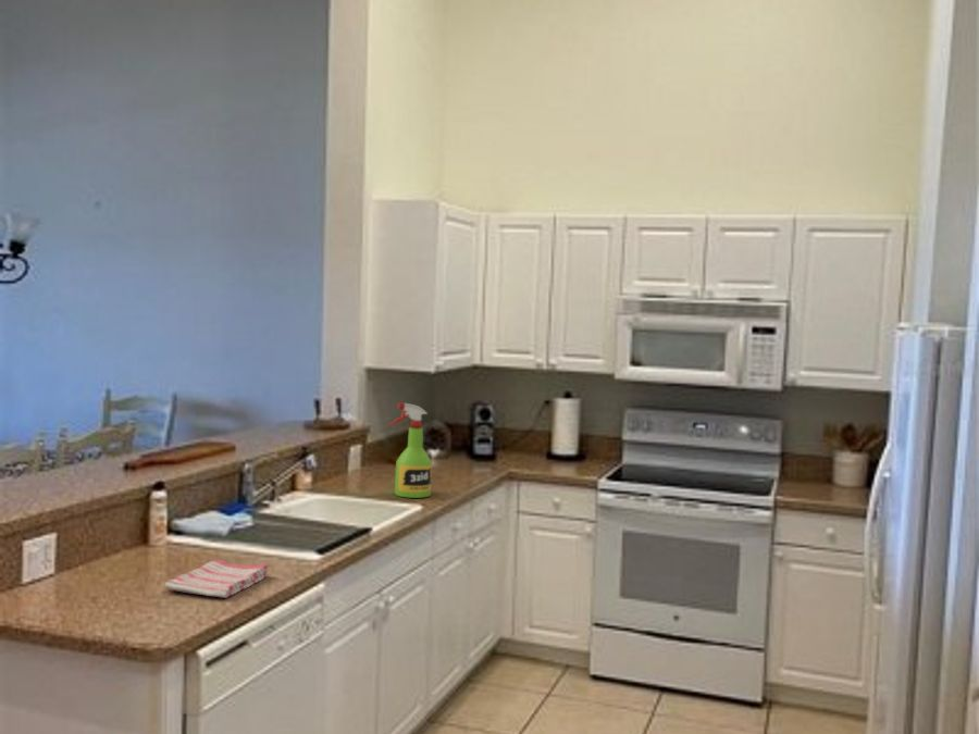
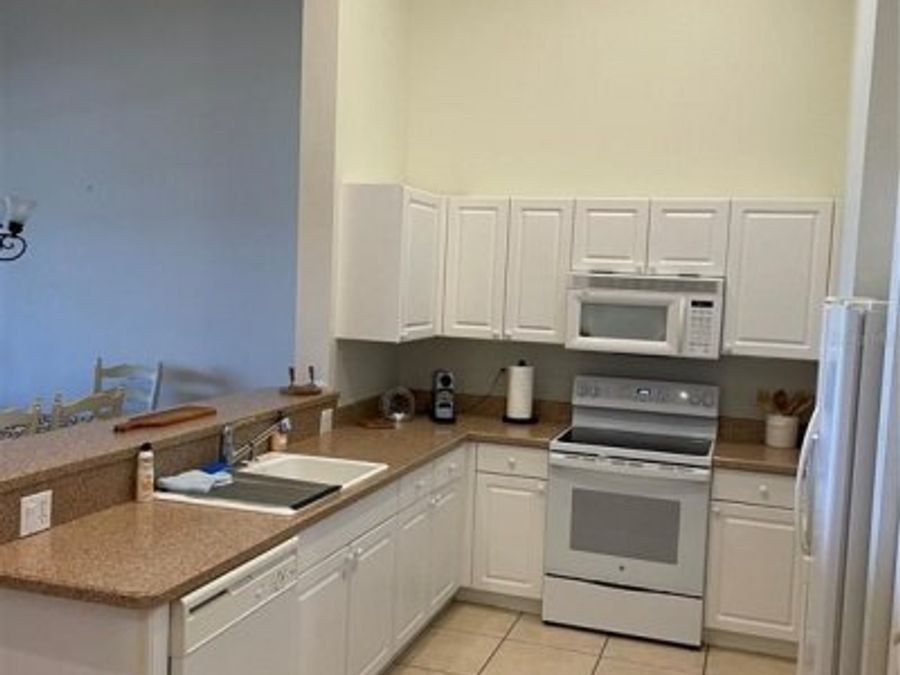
- spray bottle (409, 448)
- dish towel (218, 576)
